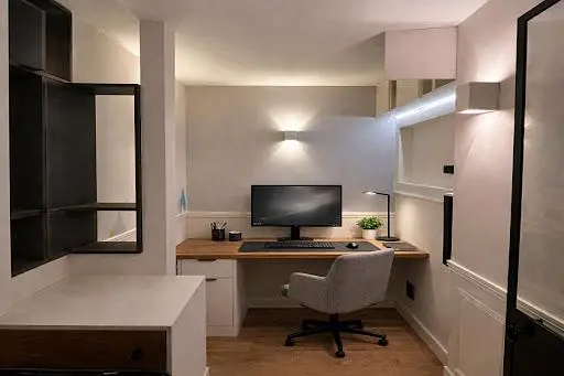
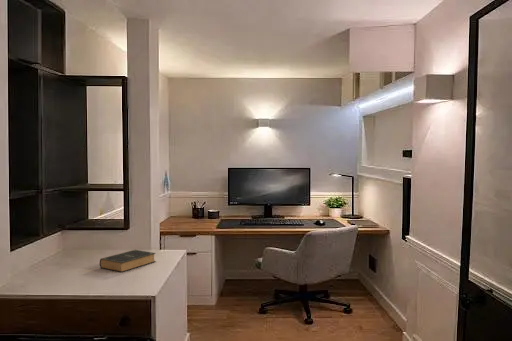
+ book (128, 260)
